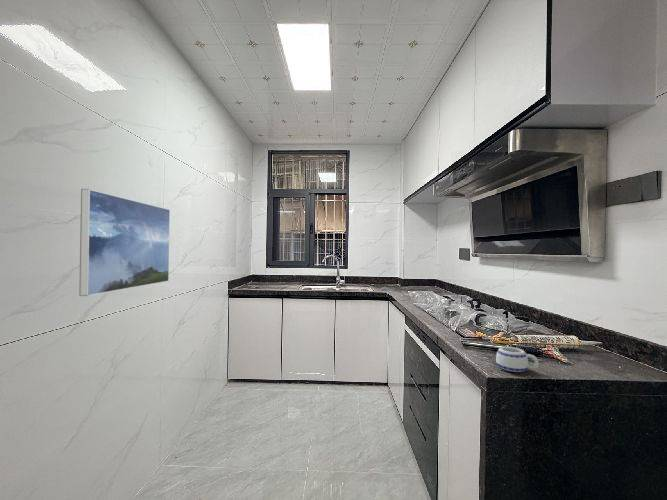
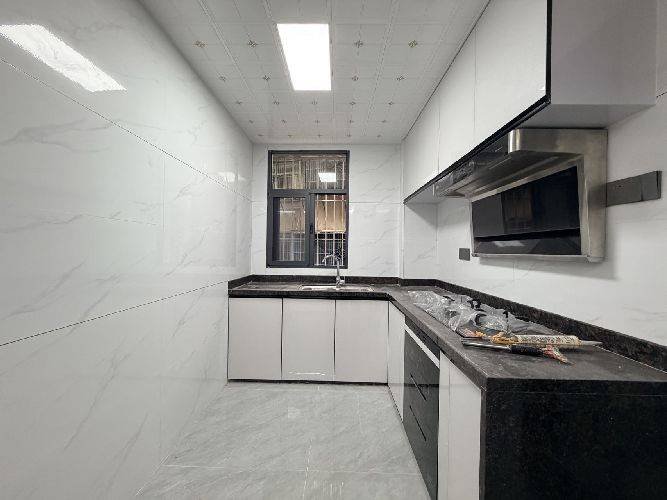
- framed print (133, 244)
- mug (516, 359)
